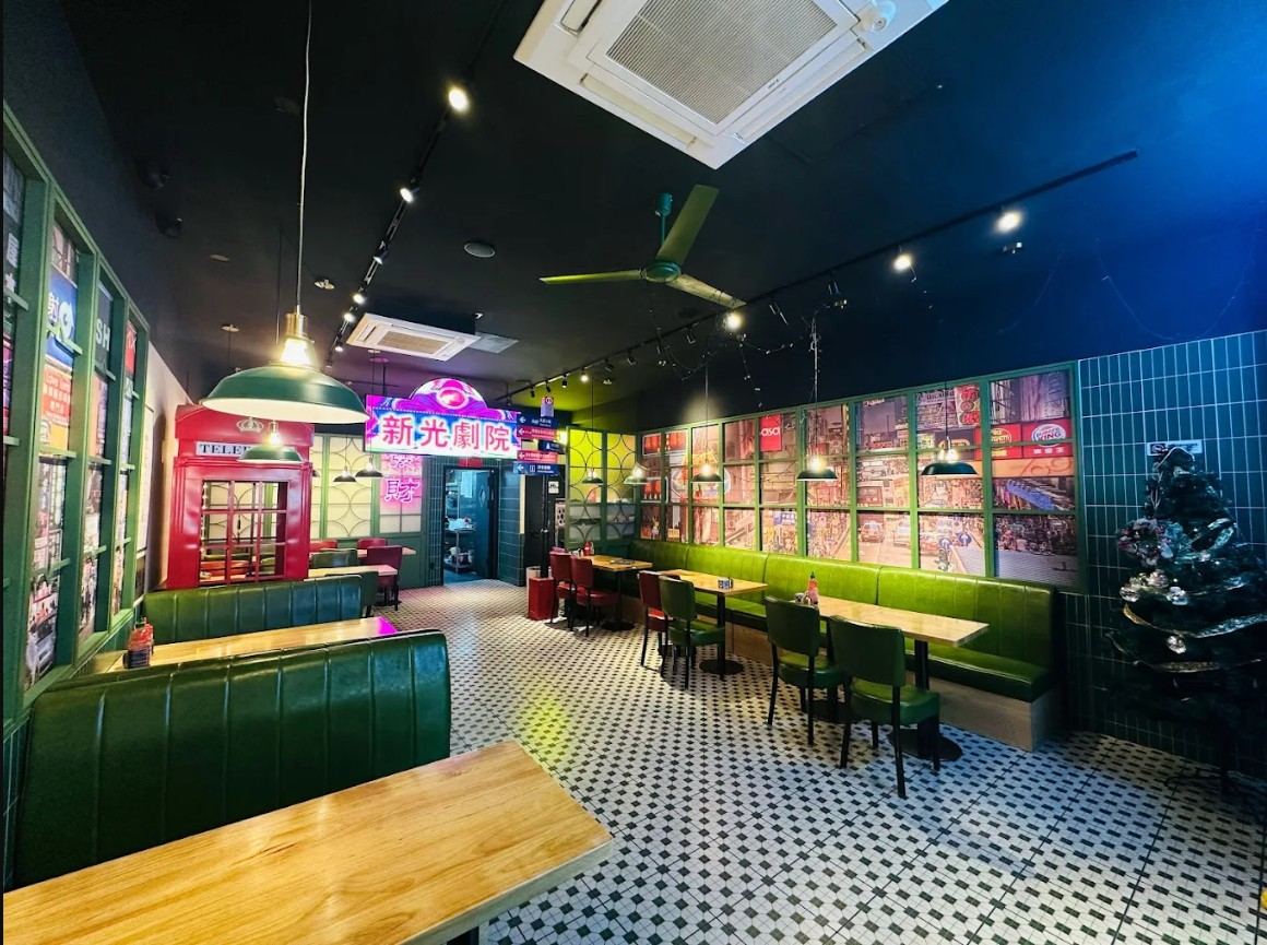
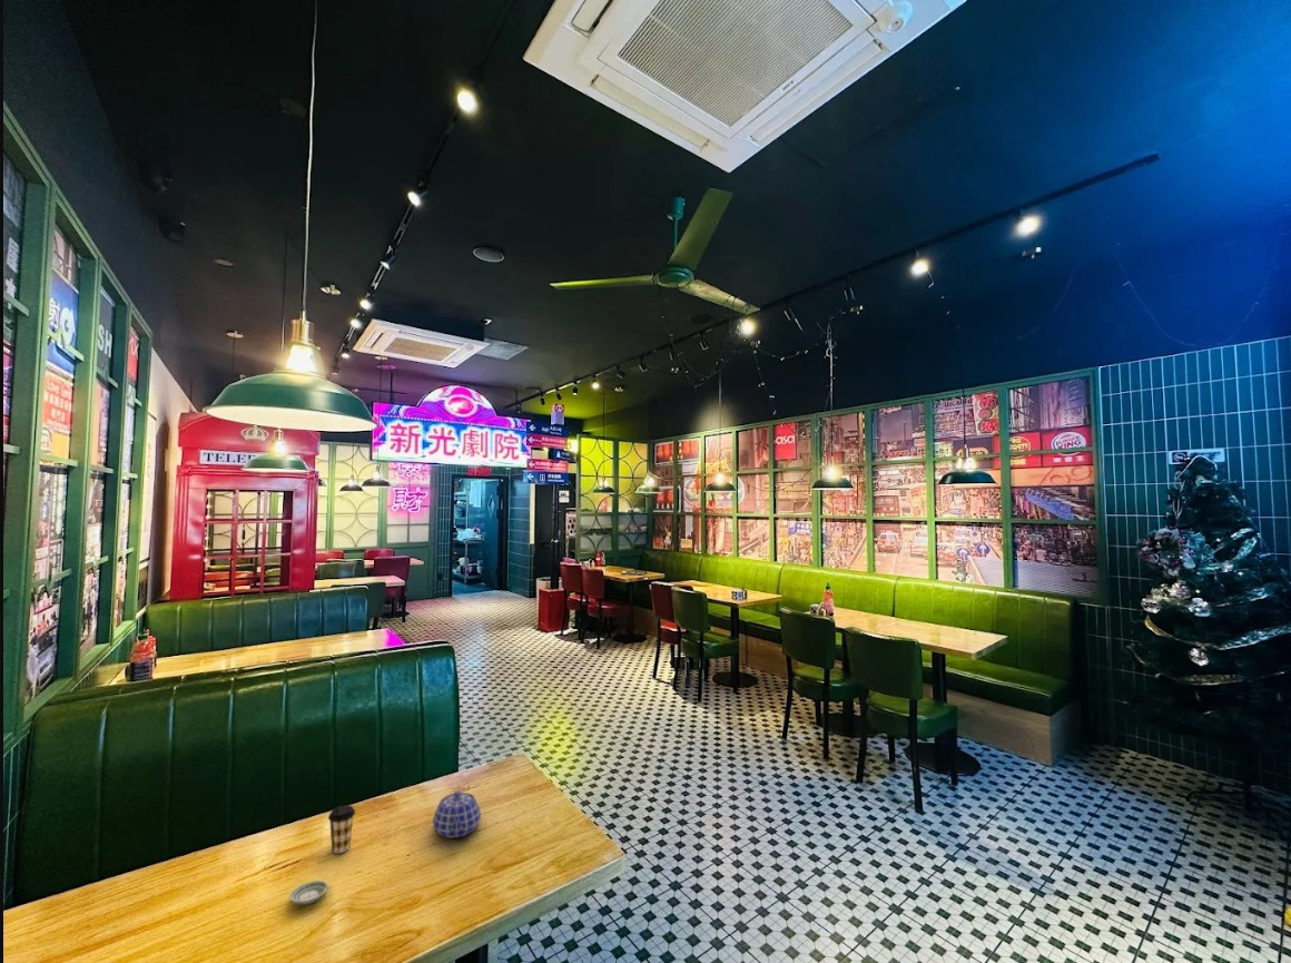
+ teapot (456, 812)
+ coffee cup (341, 828)
+ saucer (308, 894)
